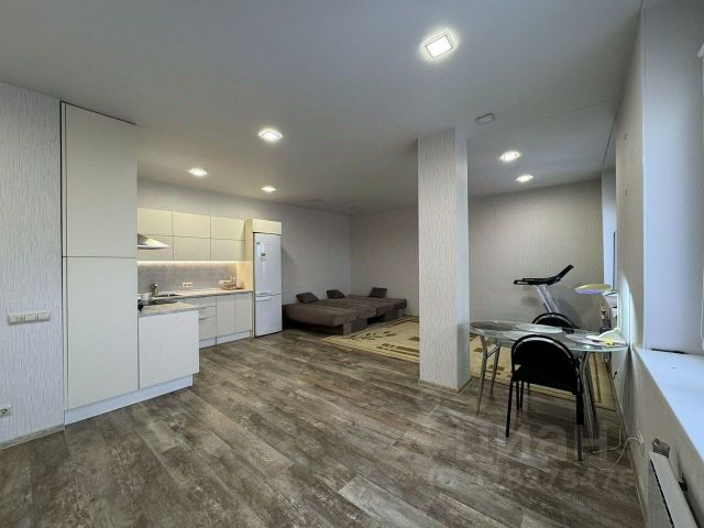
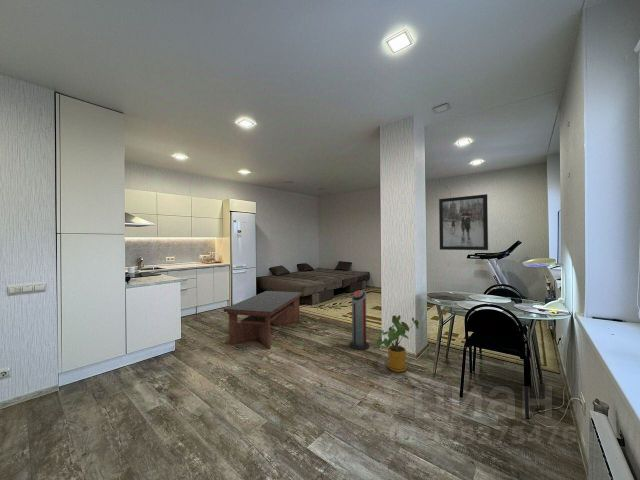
+ coffee table (268, 315)
+ wall art (462, 223)
+ house plant (395, 342)
+ air purifier (359, 318)
